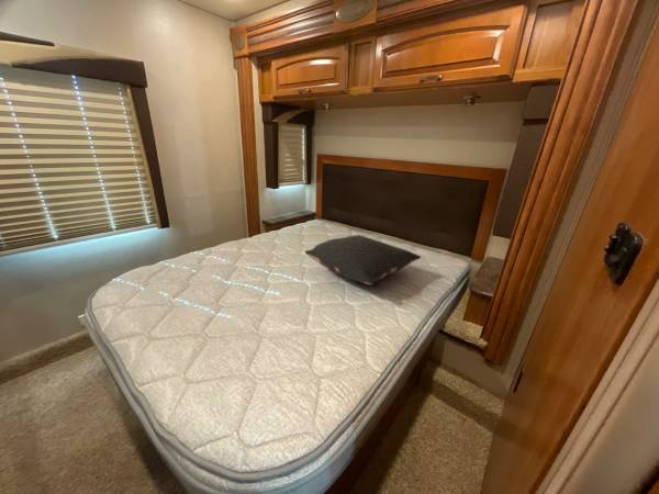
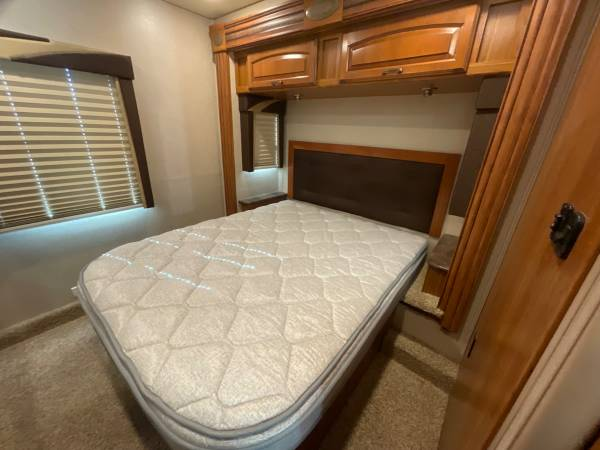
- pillow (362, 256)
